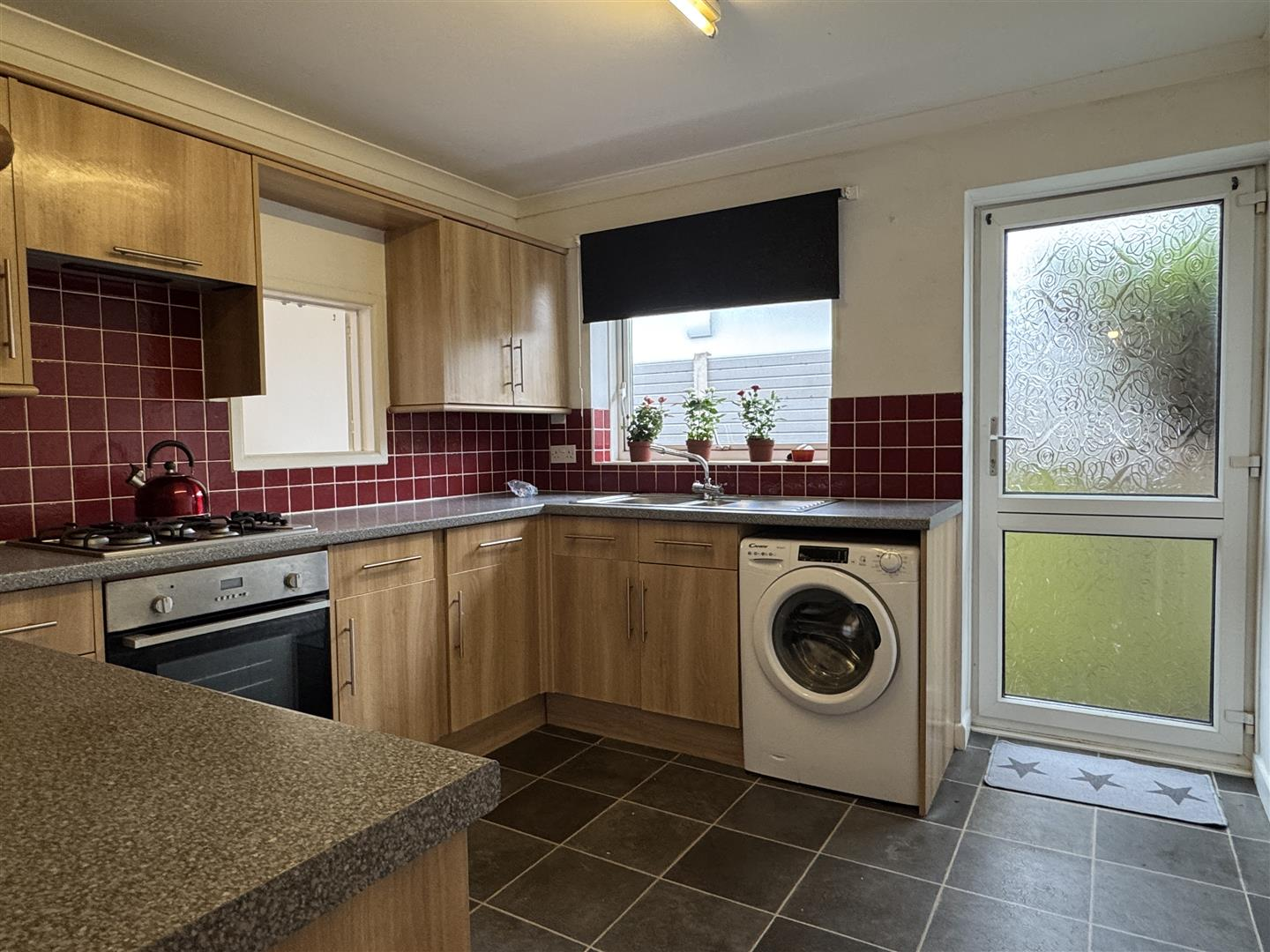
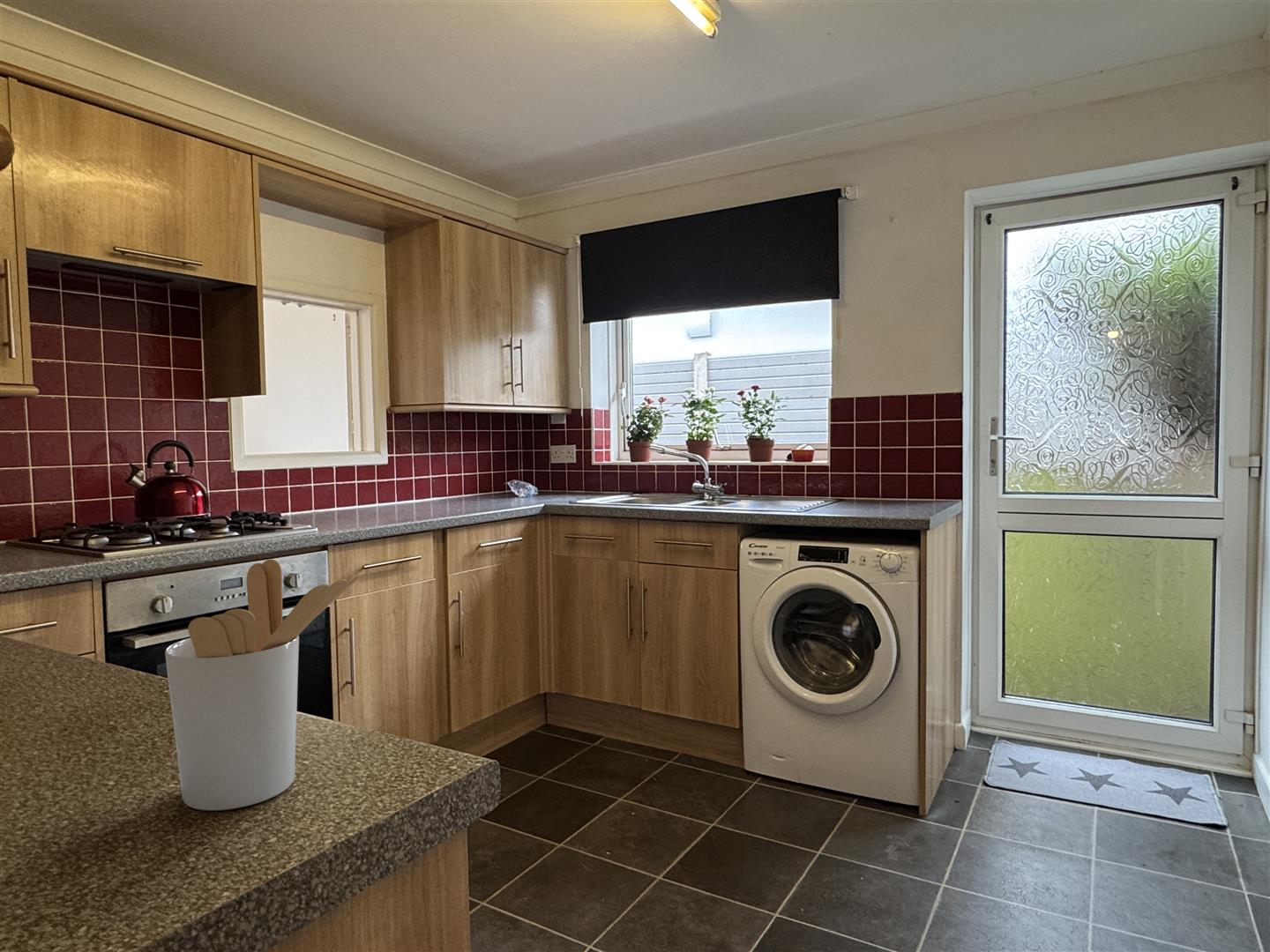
+ utensil holder (267, 678)
